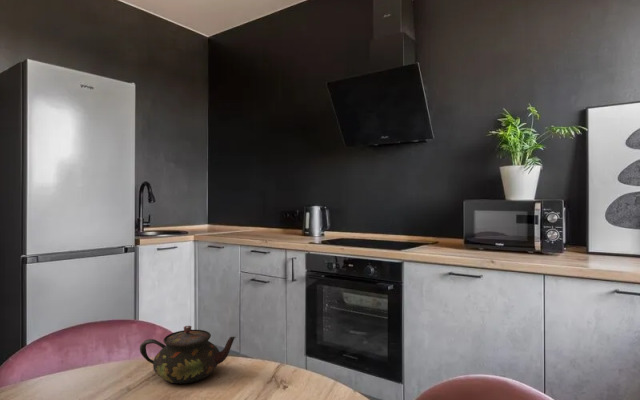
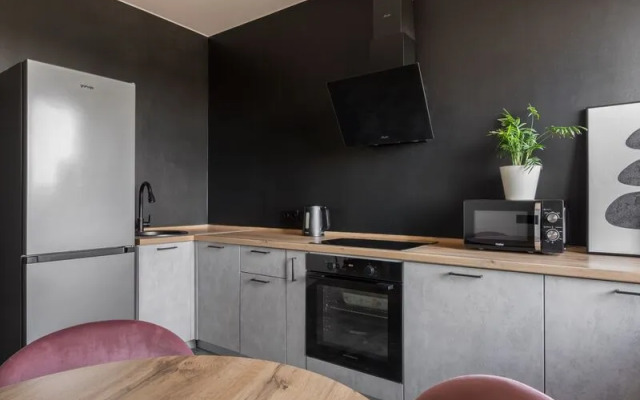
- teapot (188, 350)
